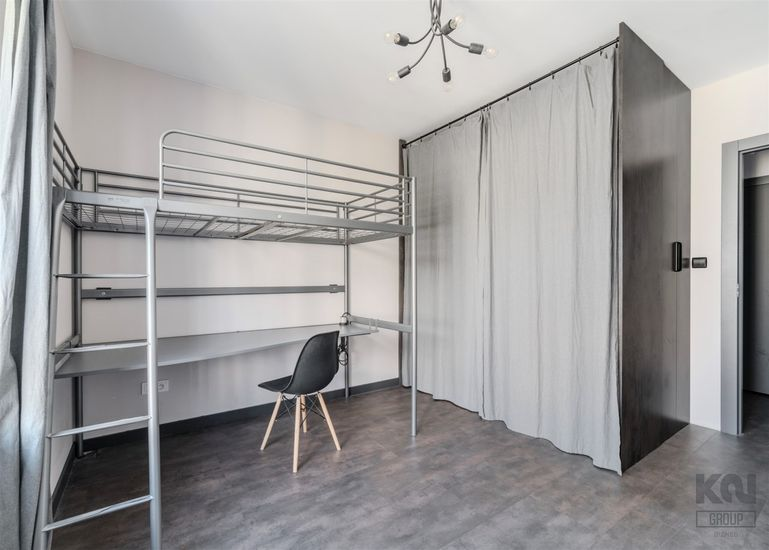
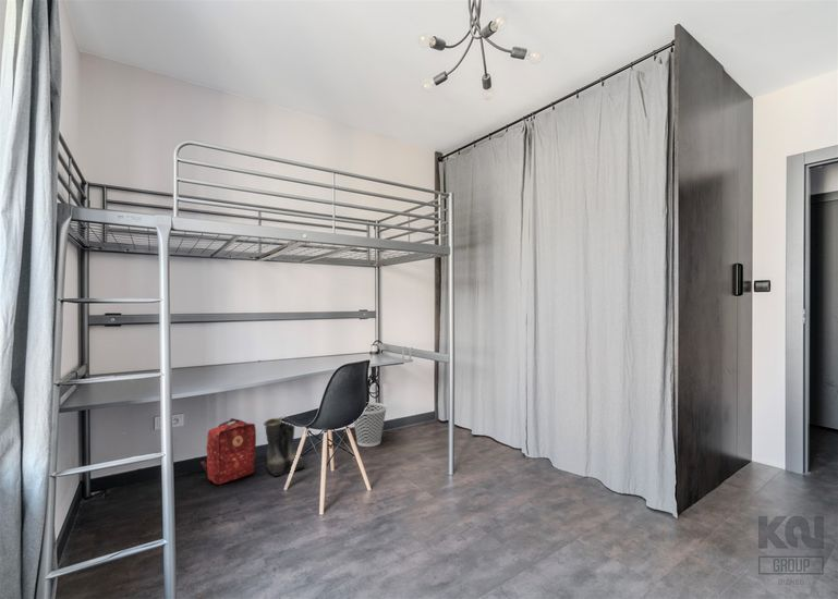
+ wastebasket (368, 424)
+ boots (282, 443)
+ backpack (229, 447)
